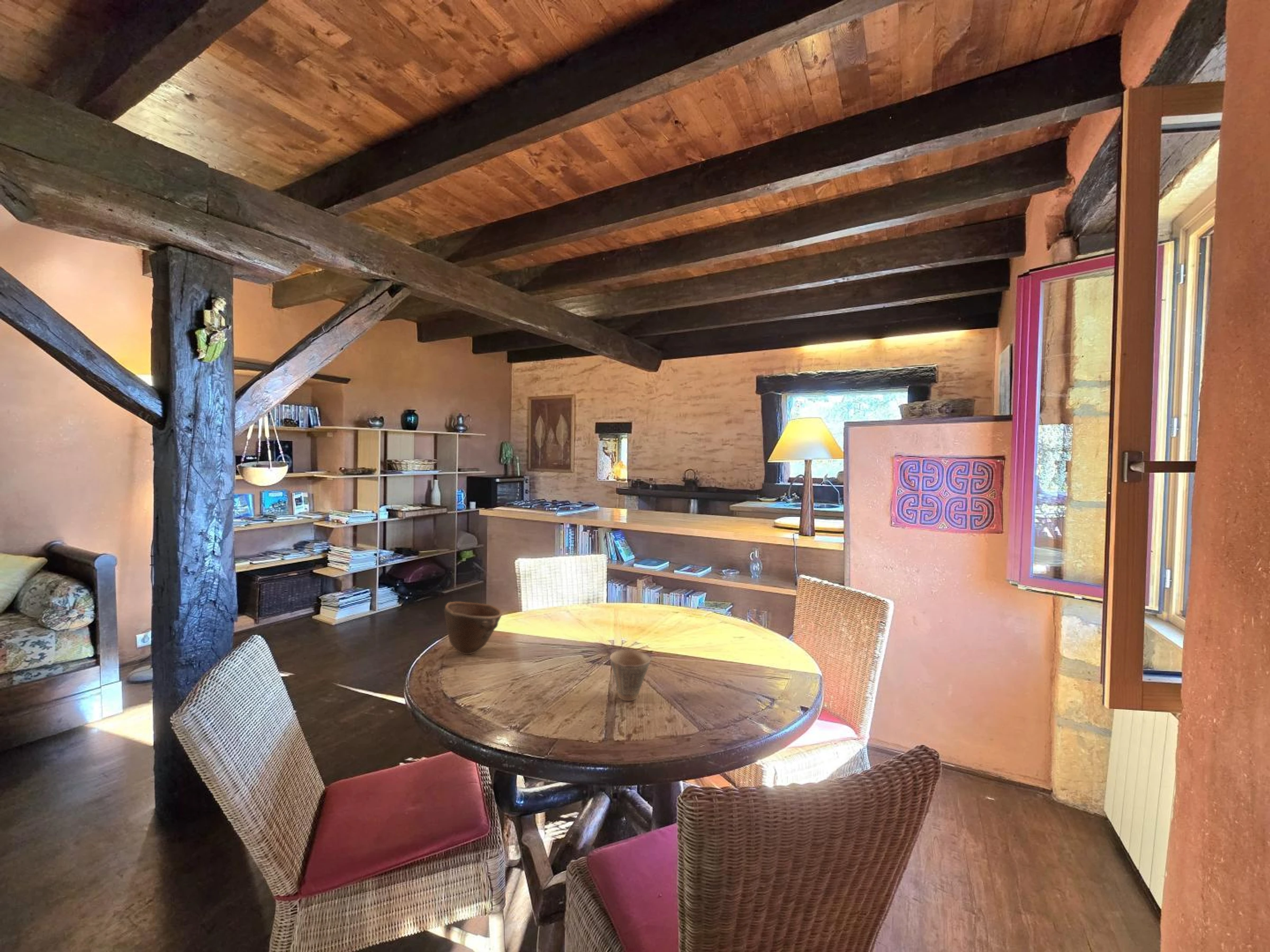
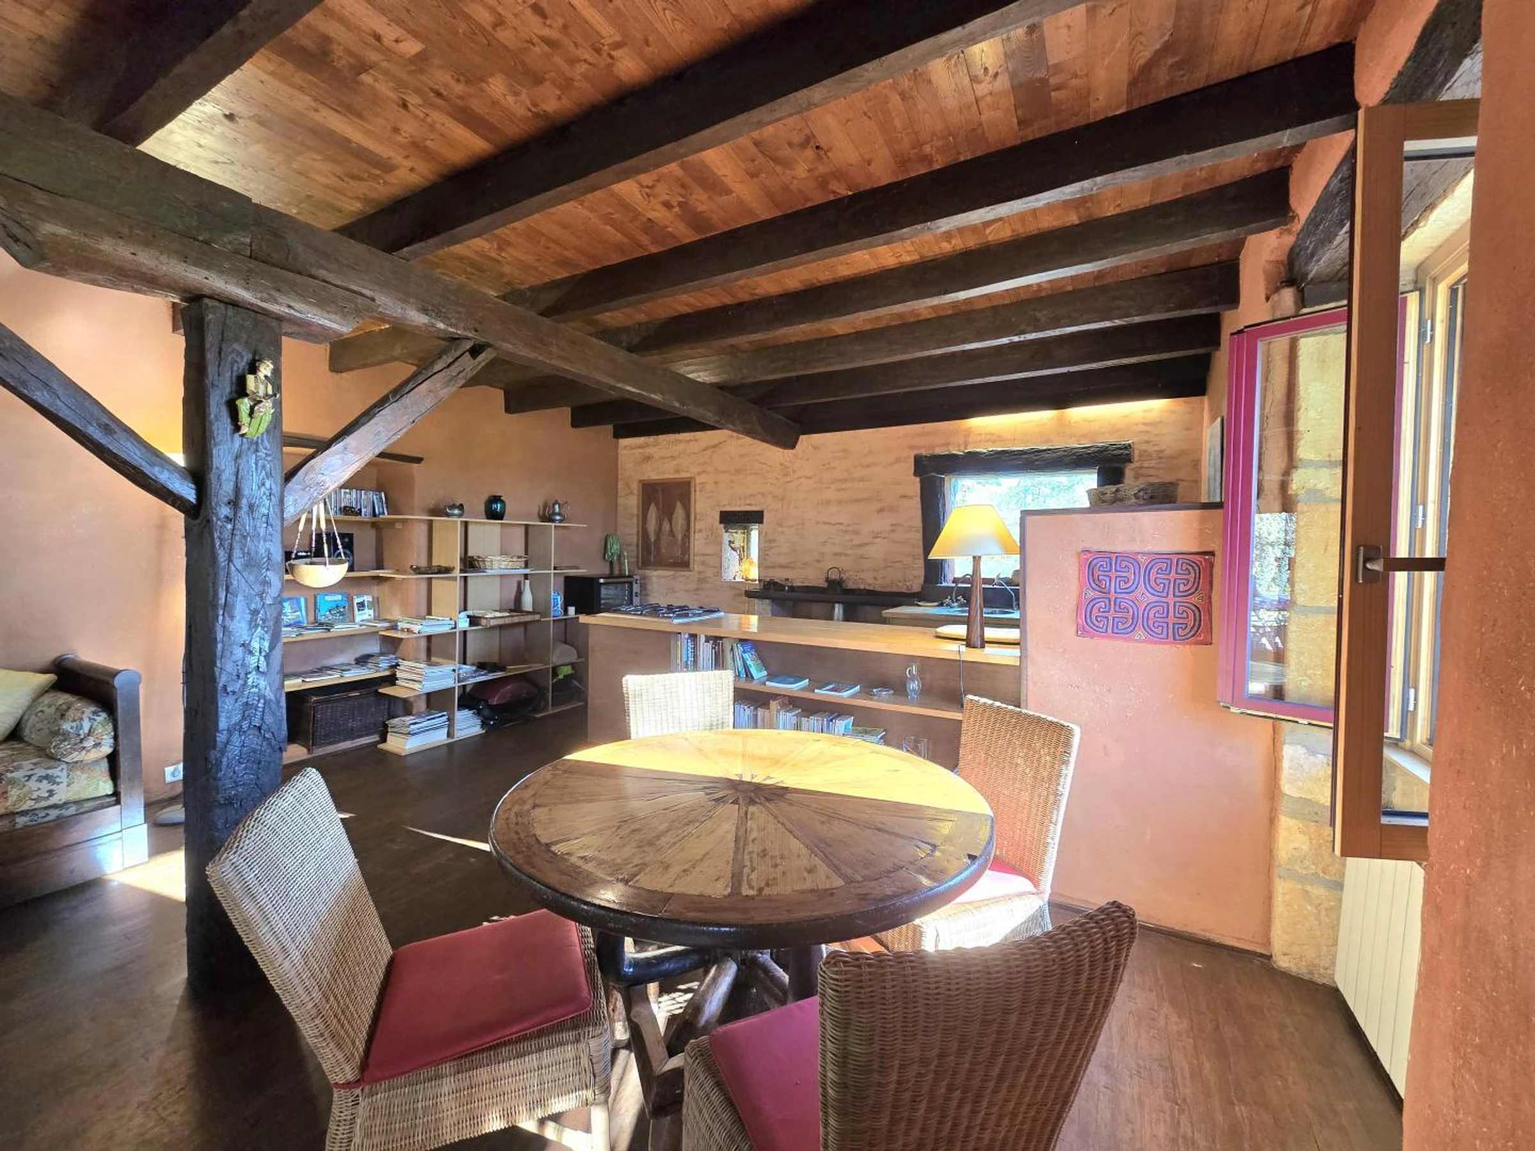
- bowl (473, 628)
- cup (630, 676)
